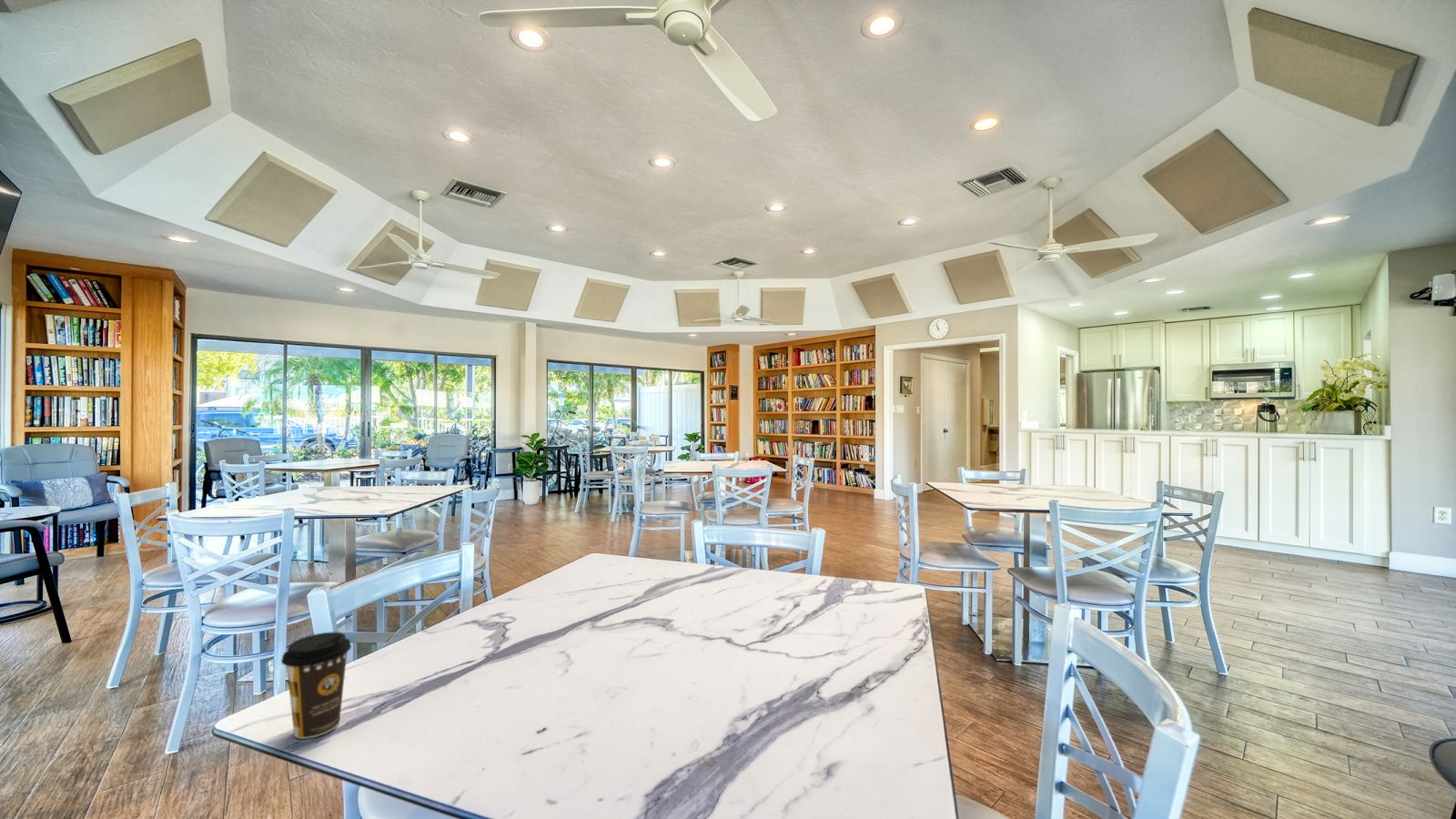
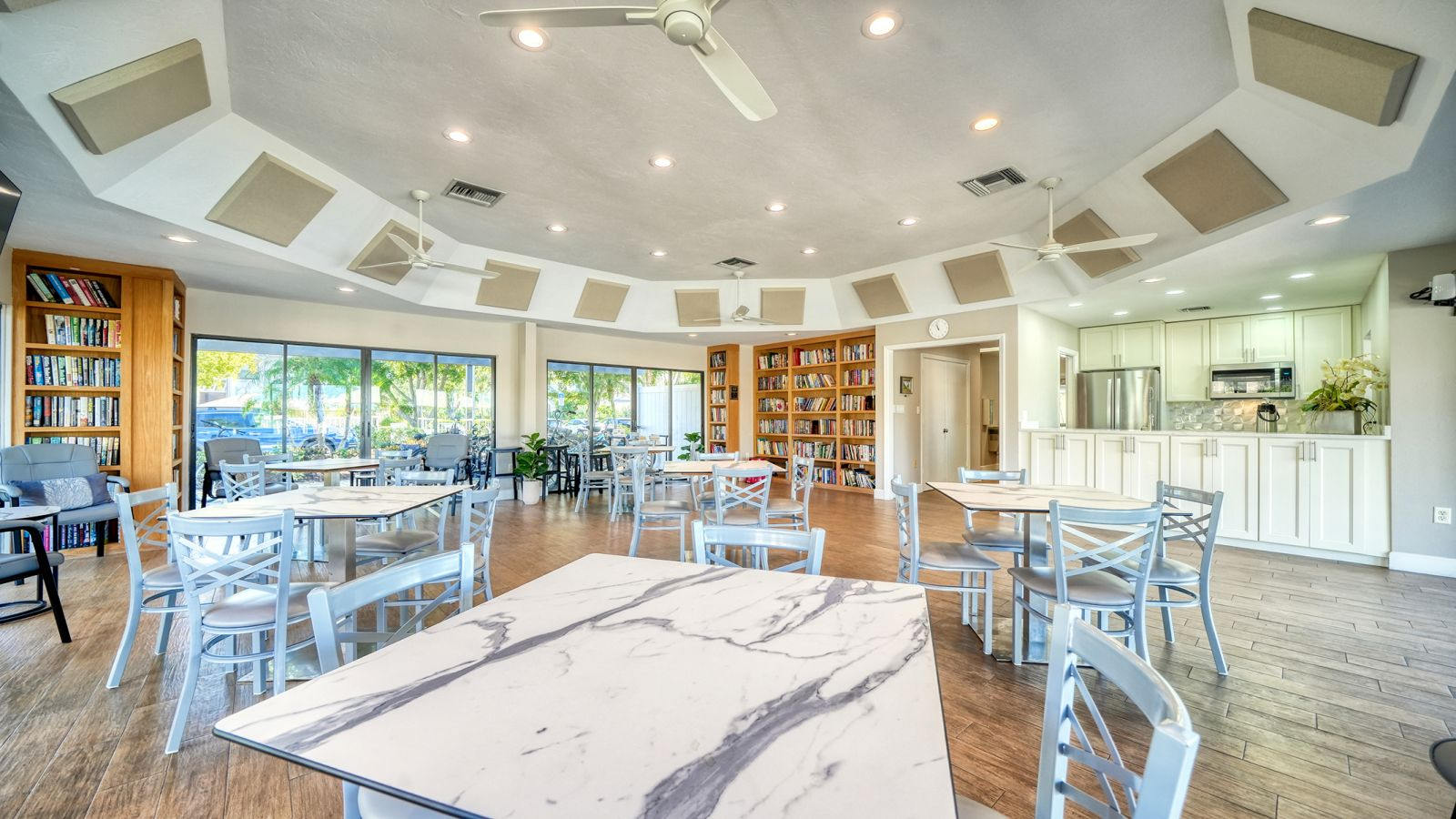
- coffee cup (317, 684)
